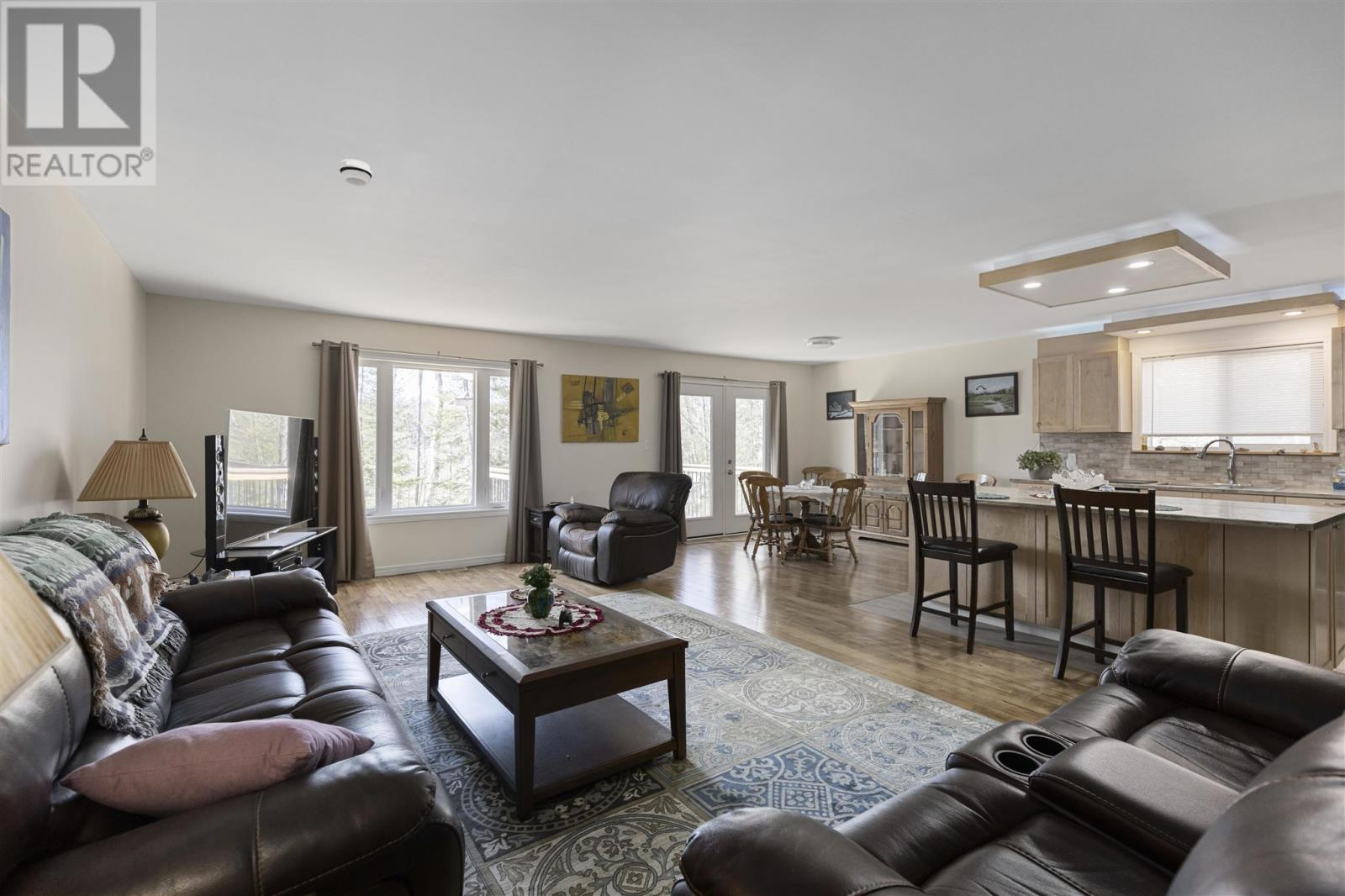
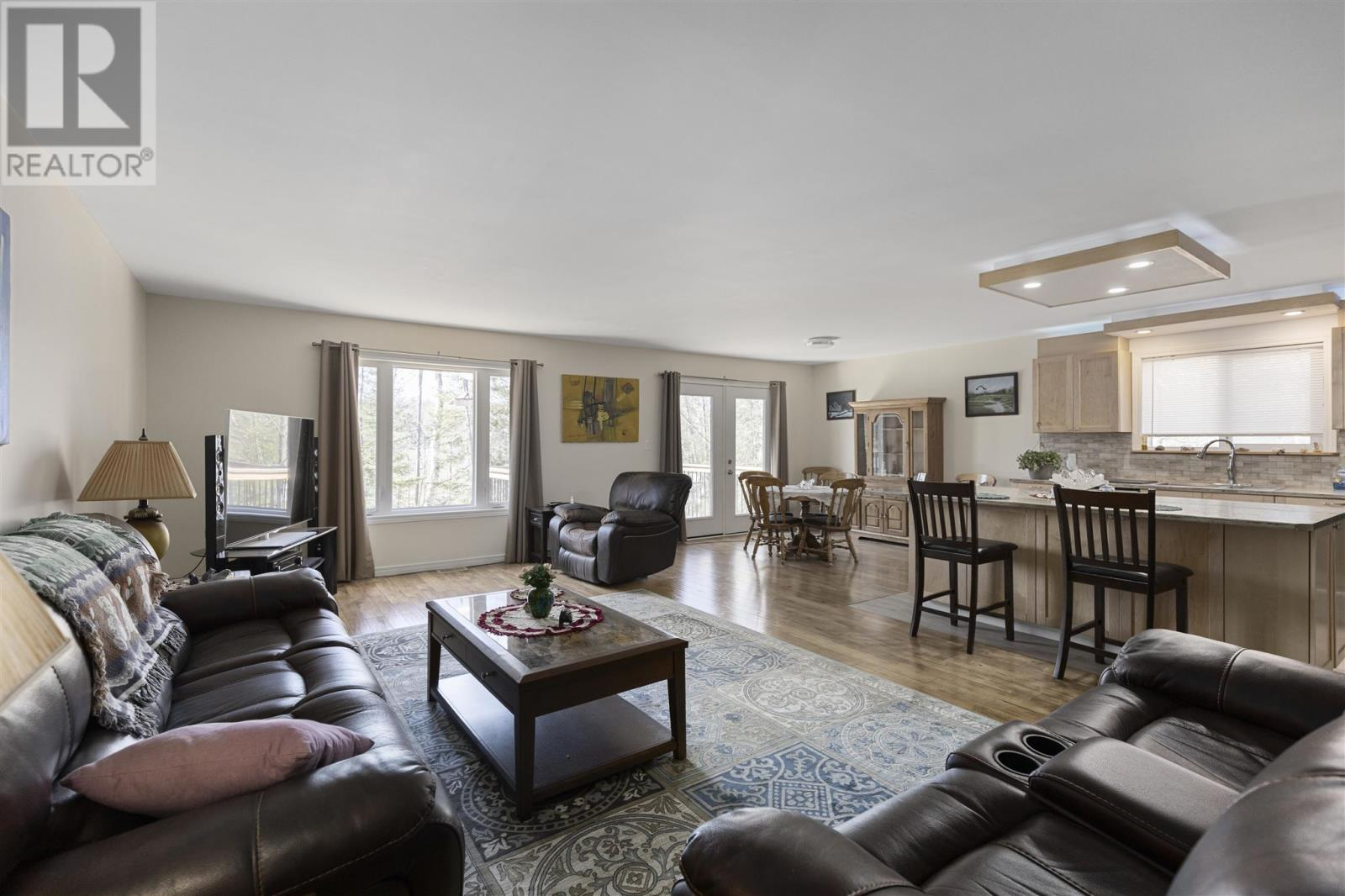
- smoke detector (356, 173)
